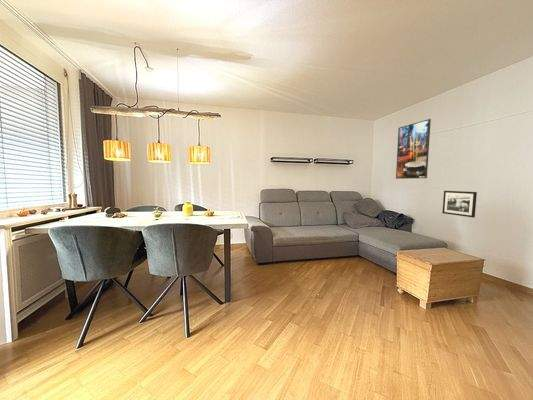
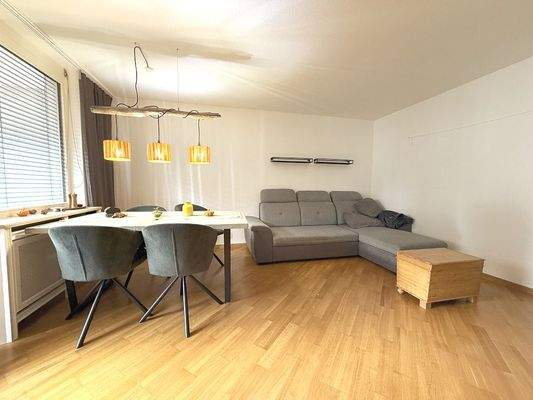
- picture frame (458, 203)
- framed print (411, 151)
